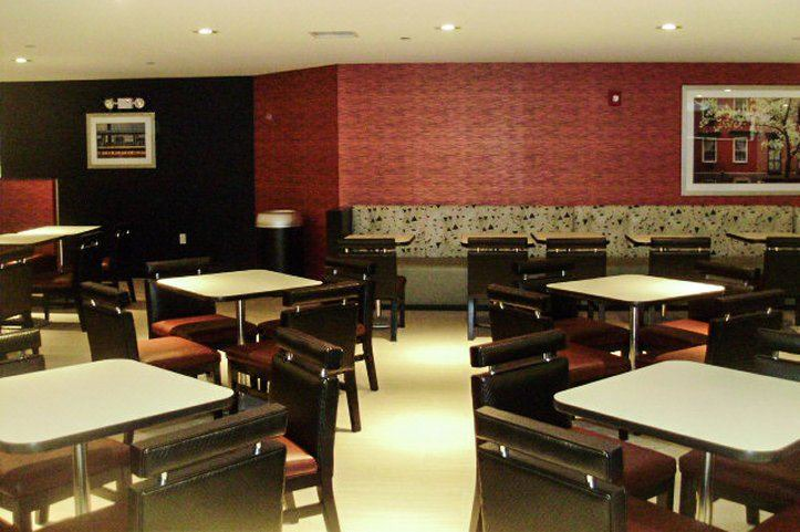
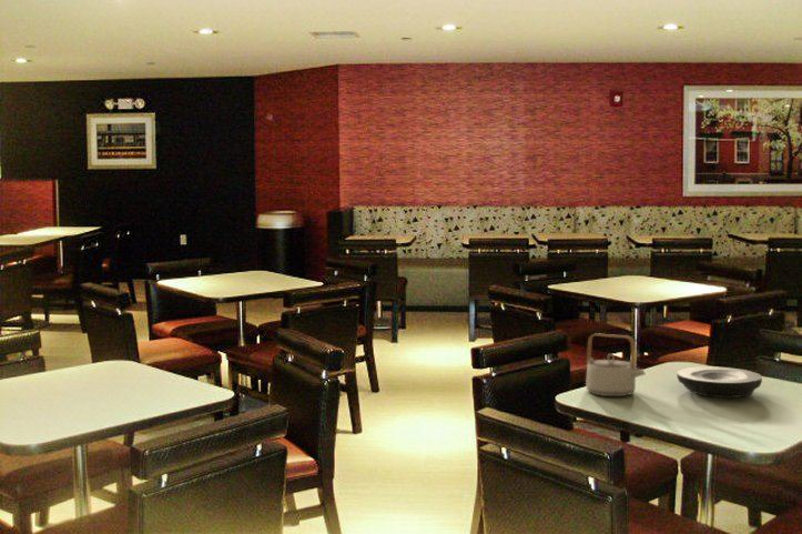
+ teapot (615, 363)
+ plate (718, 383)
